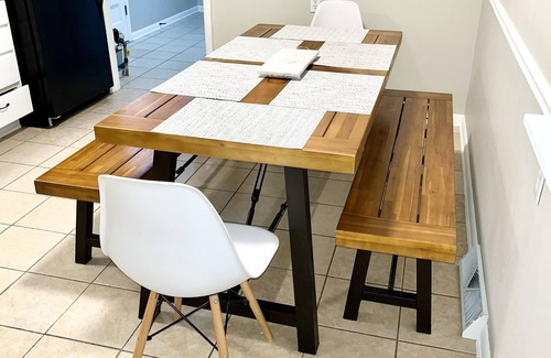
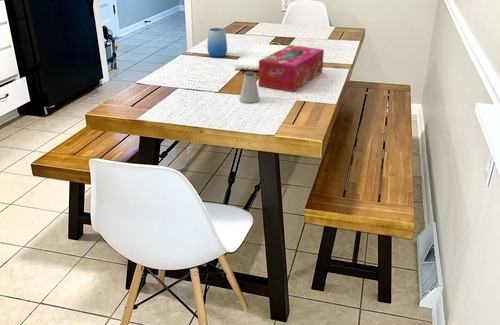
+ cup (217, 42)
+ saltshaker (249, 86)
+ tissue box (292, 66)
